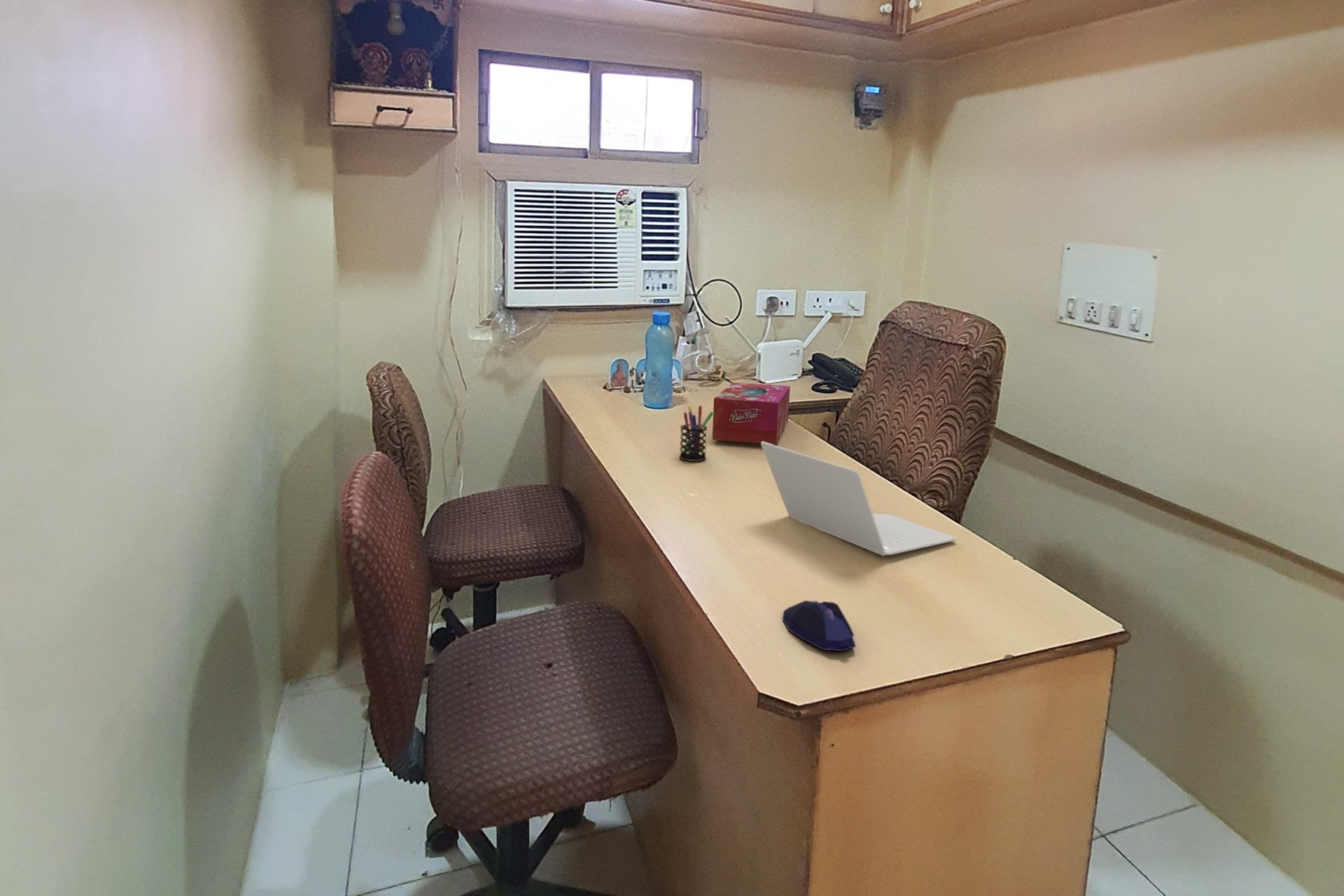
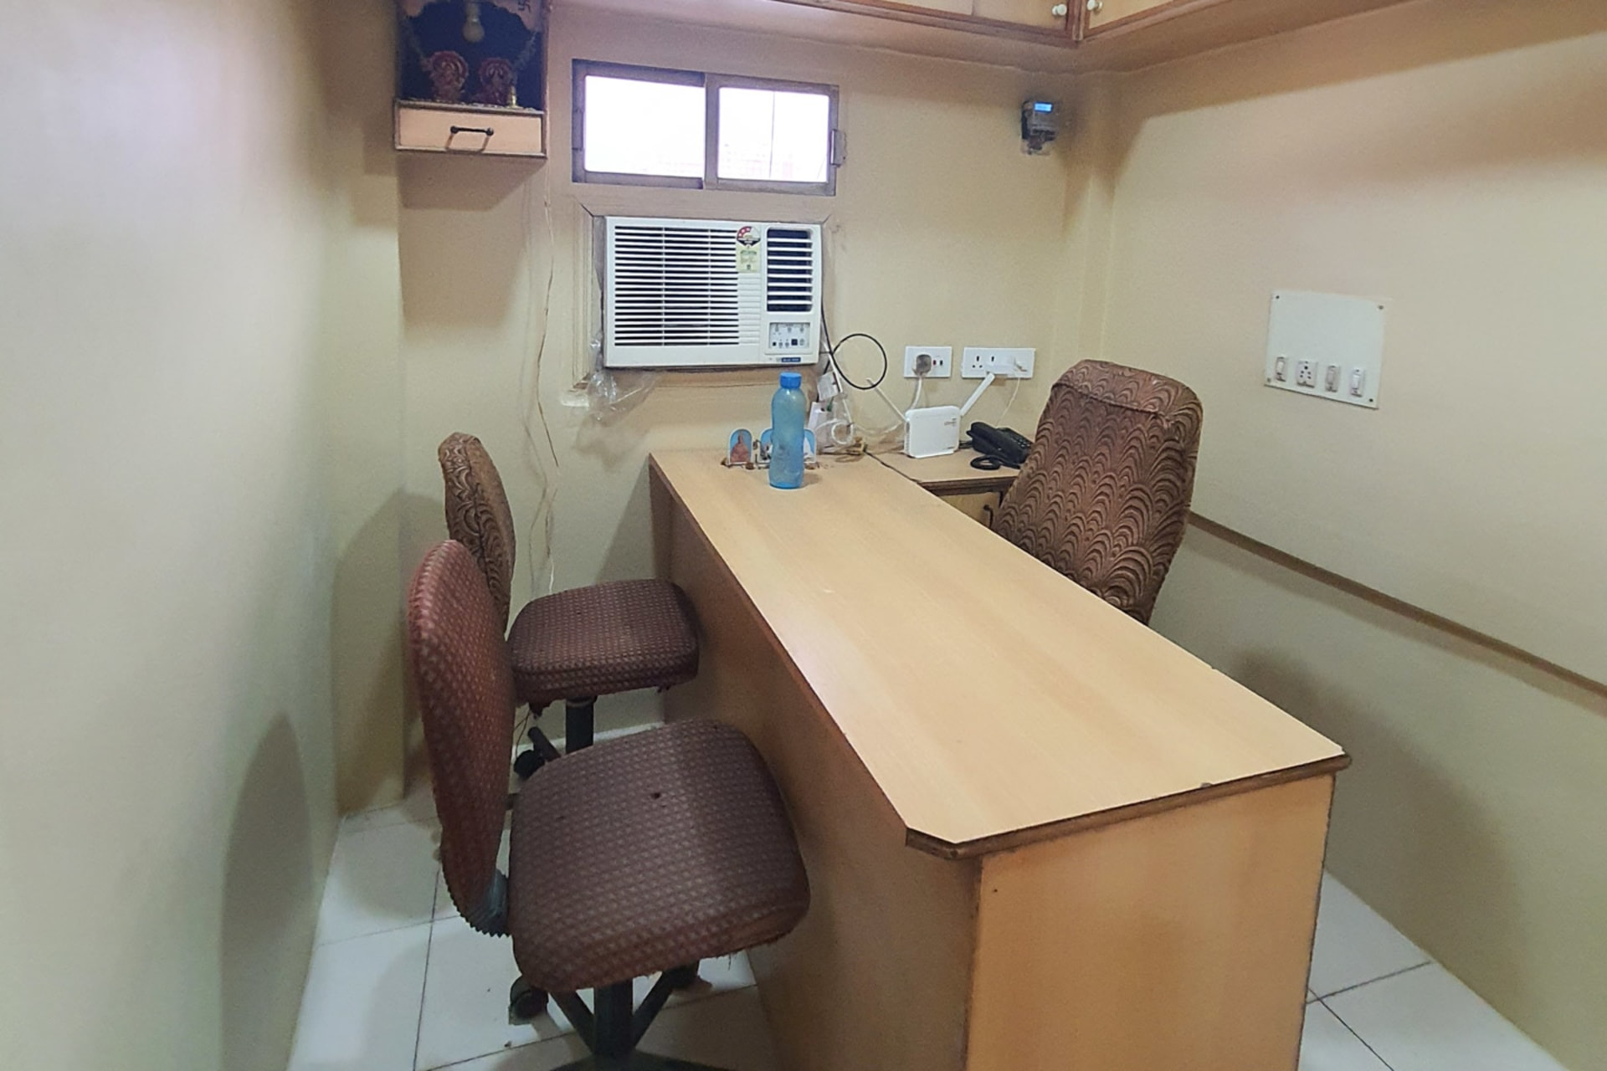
- laptop (858, 486)
- pen holder (696, 430)
- computer mouse (824, 617)
- tissue box (752, 411)
